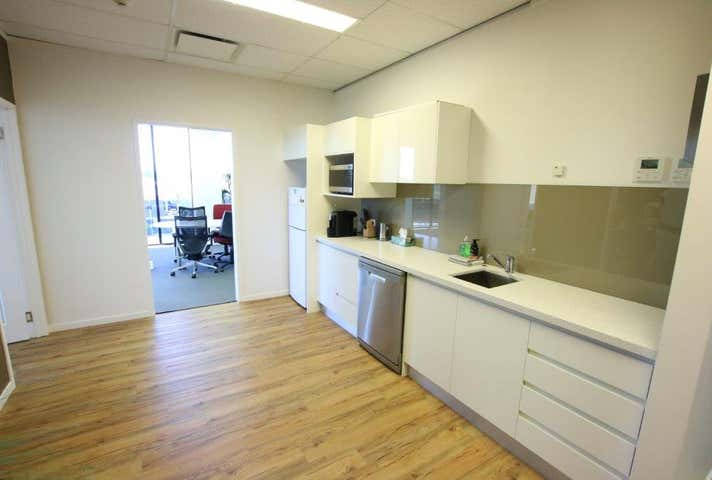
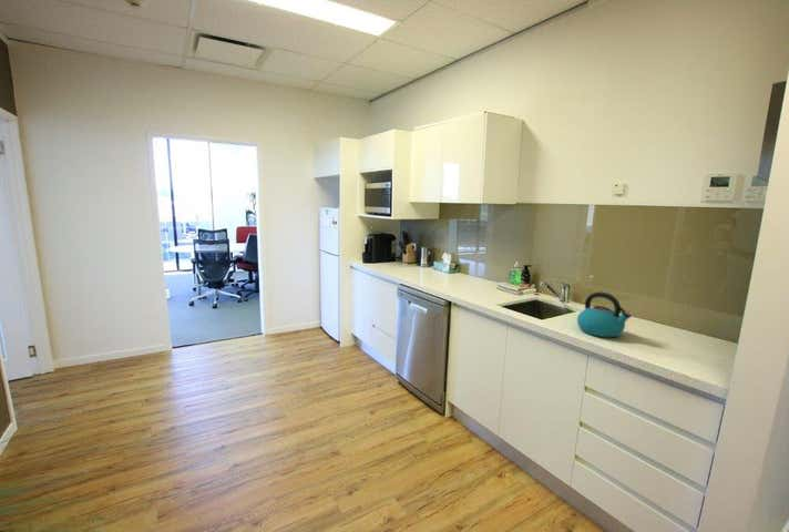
+ kettle (604, 313)
